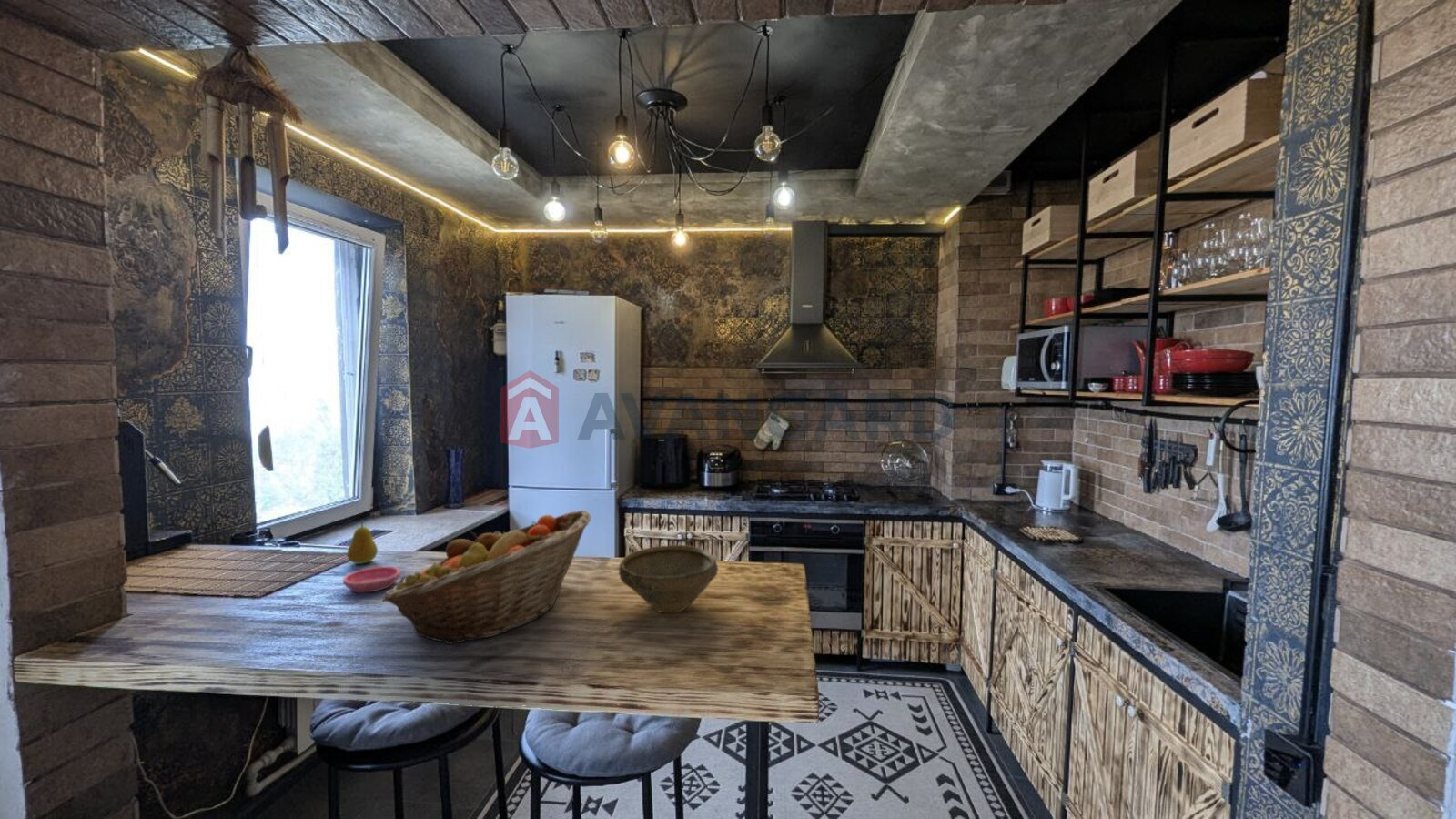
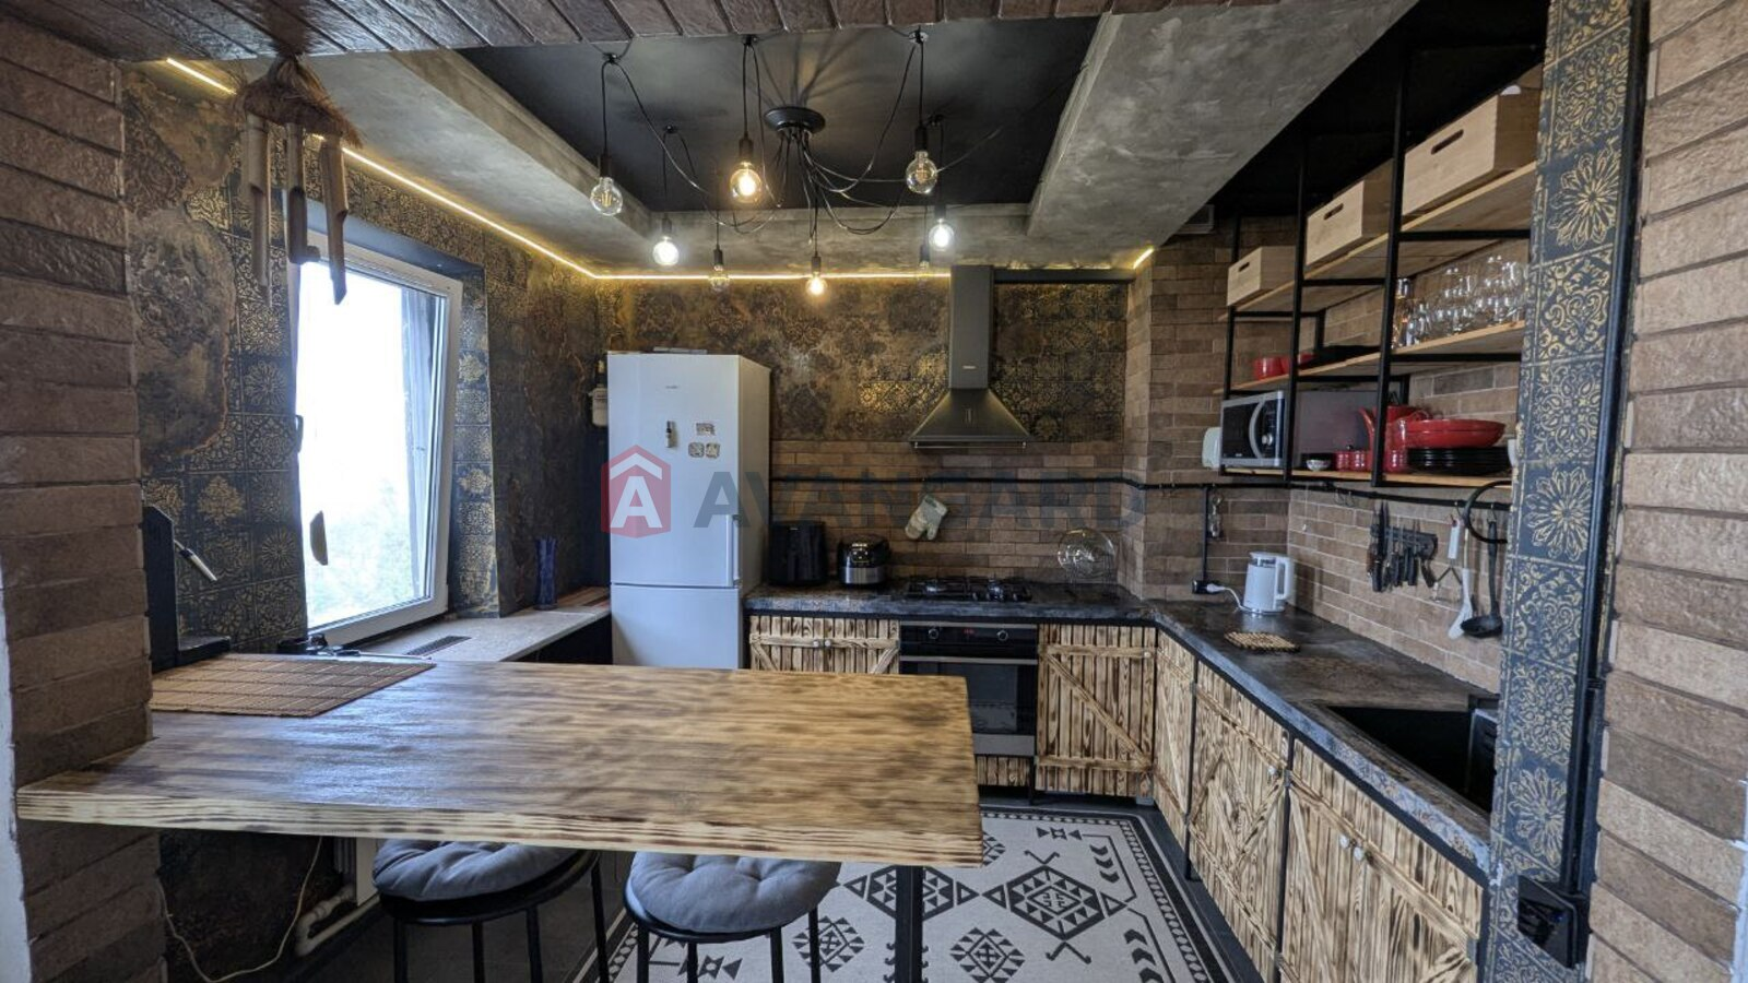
- saucer (372, 580)
- fruit basket (500, 565)
- fruit (362, 541)
- bowl (668, 581)
